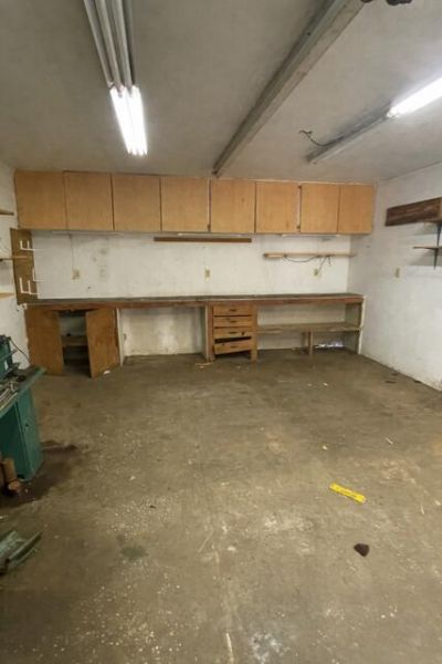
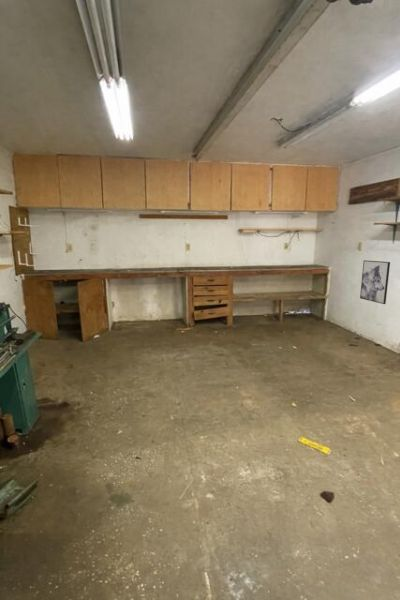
+ wall art (374, 281)
